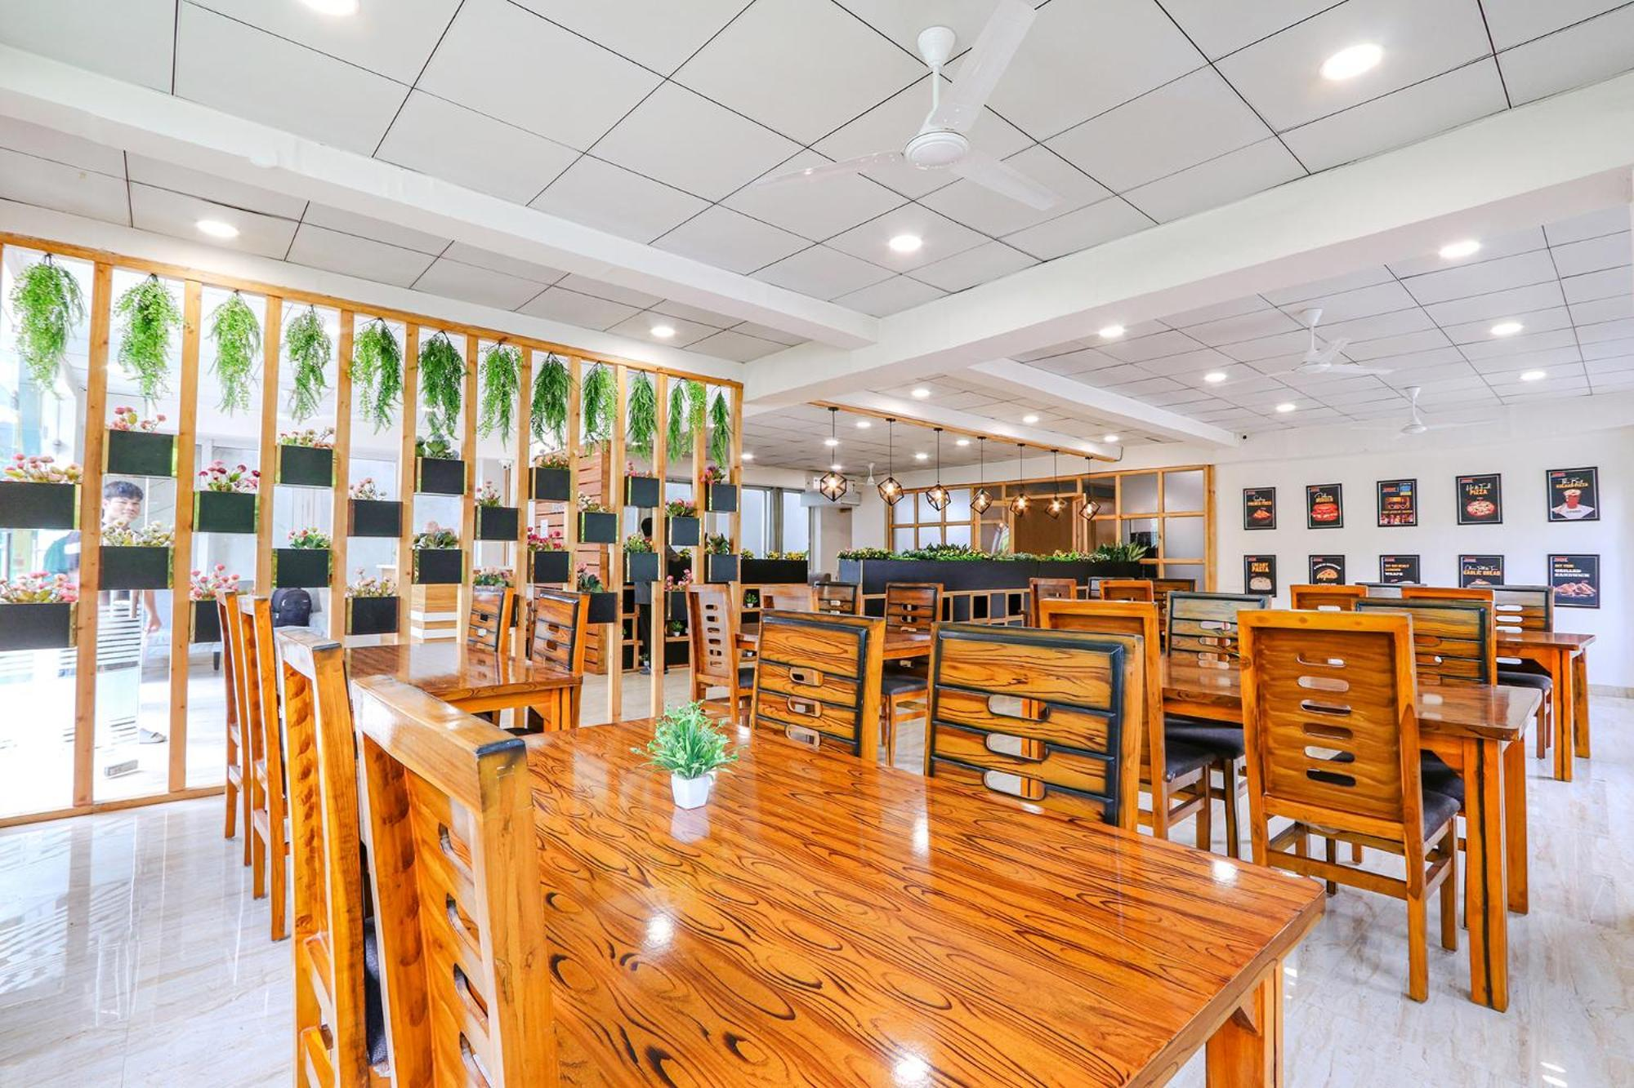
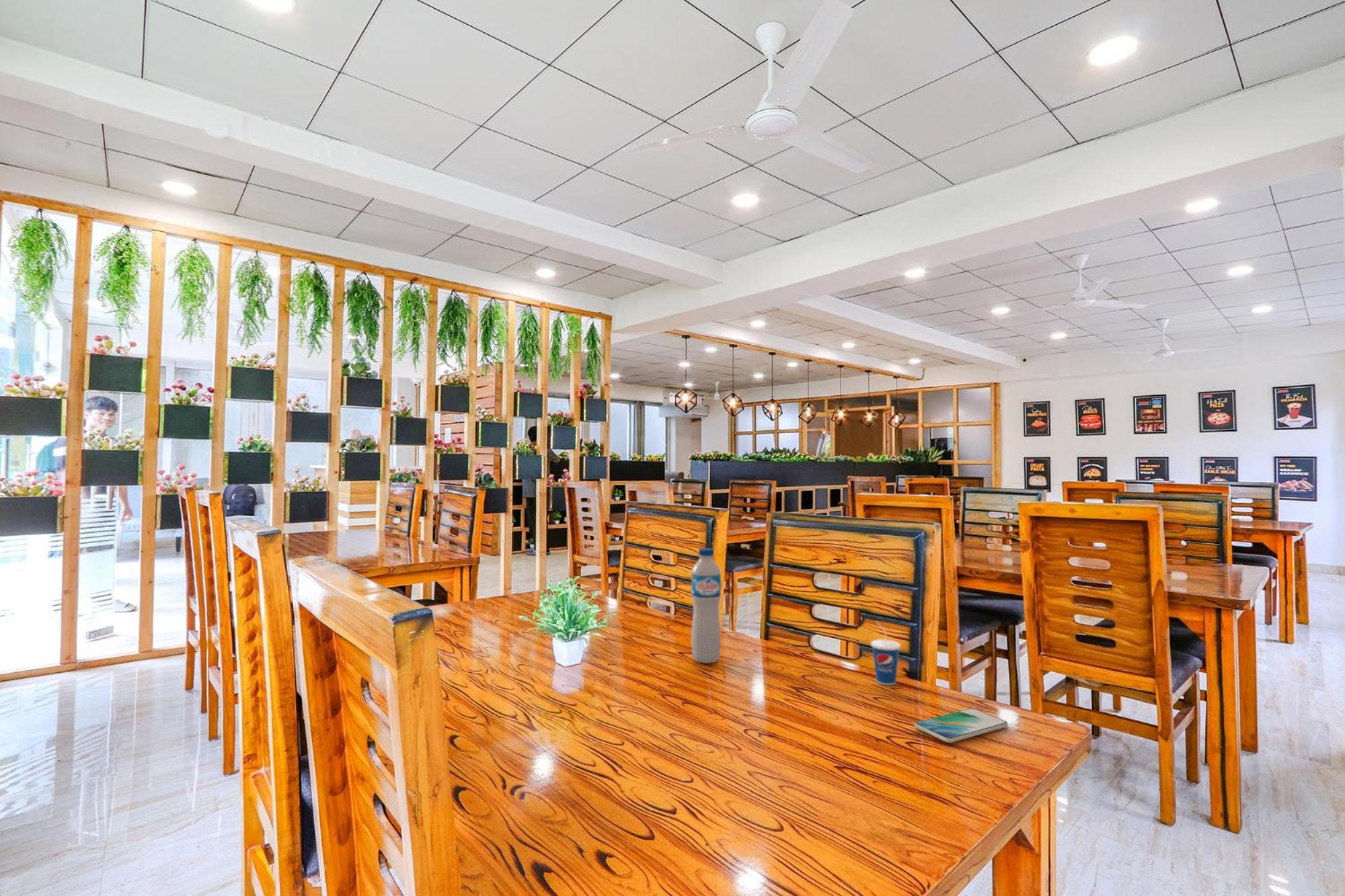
+ water bottle (706, 604)
+ smartphone (961, 724)
+ cup (886, 652)
